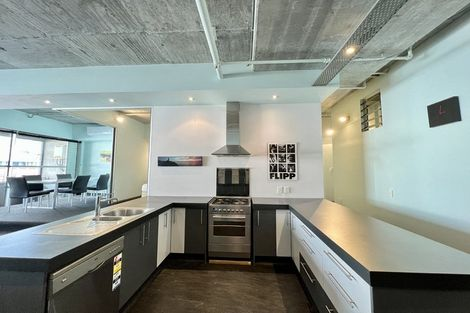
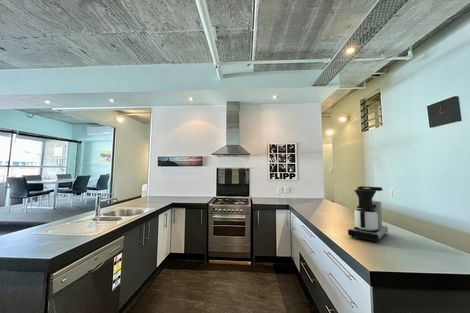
+ coffee maker (367, 211)
